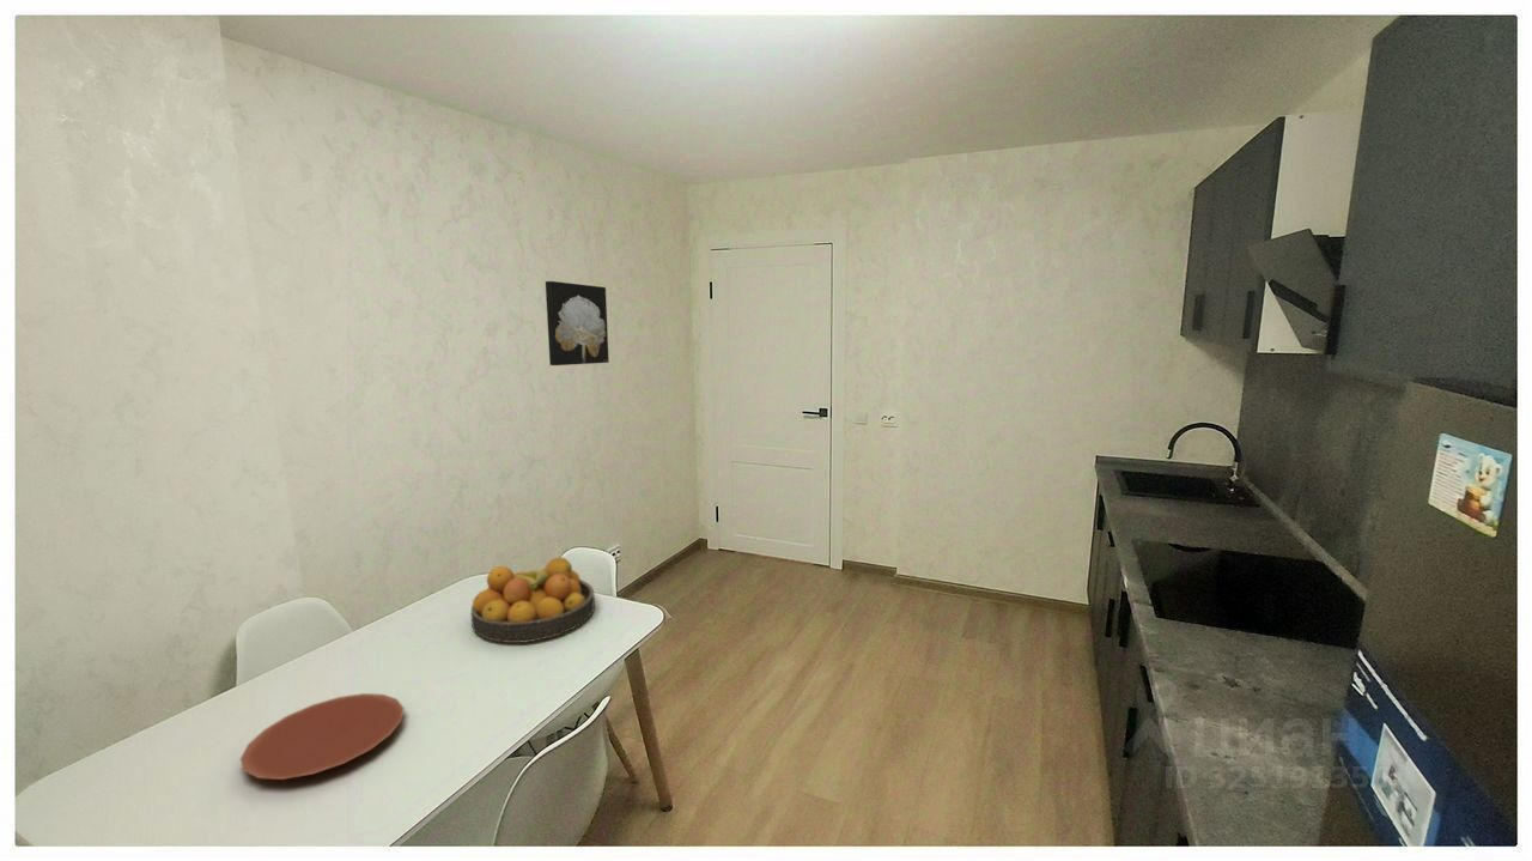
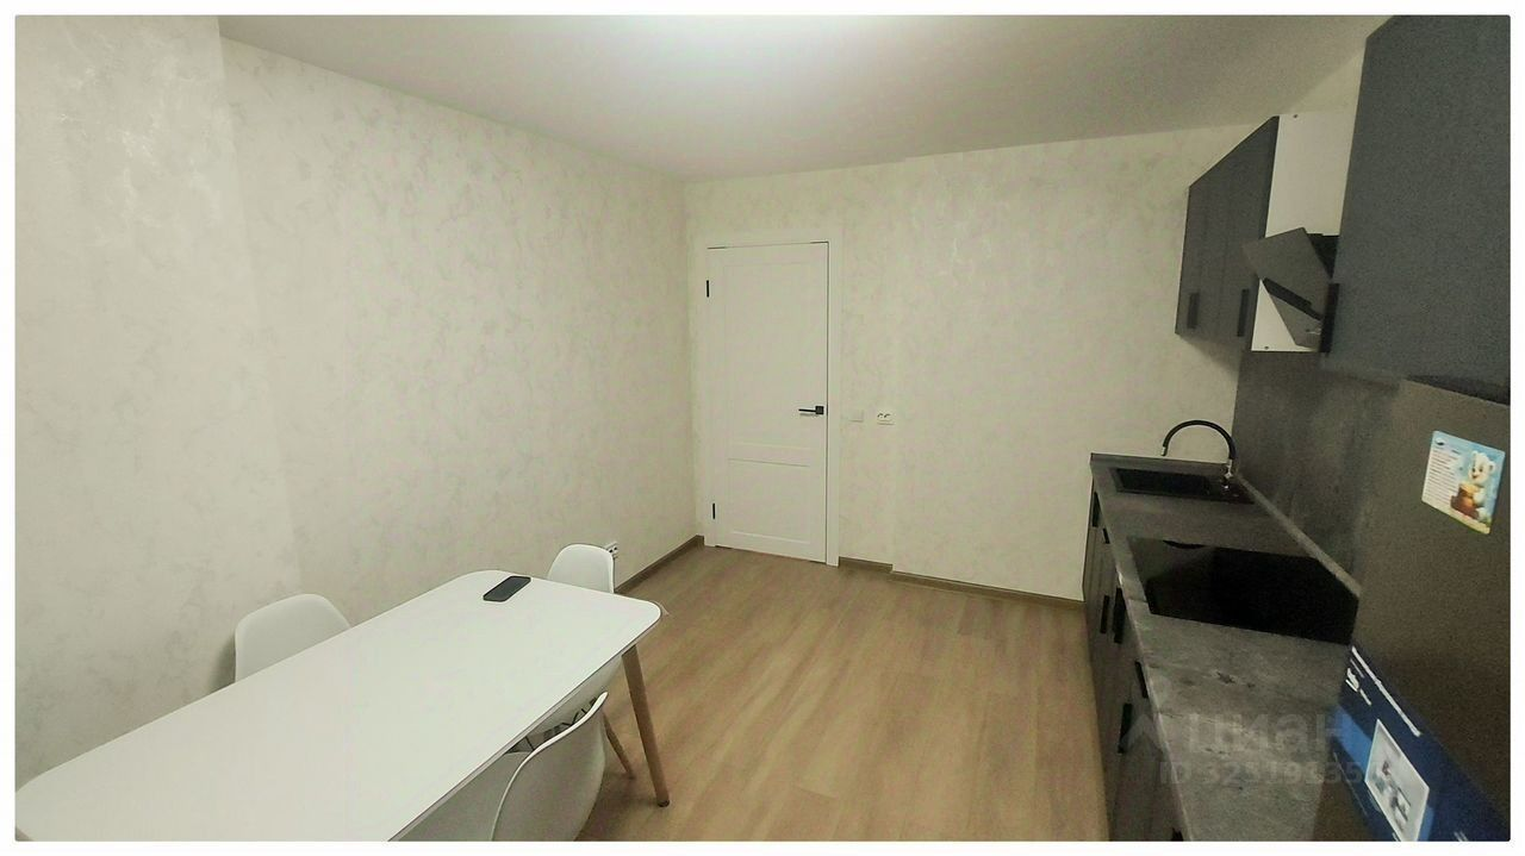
- plate (327, 736)
- wall art (578, 325)
- fruit bowl (534, 590)
